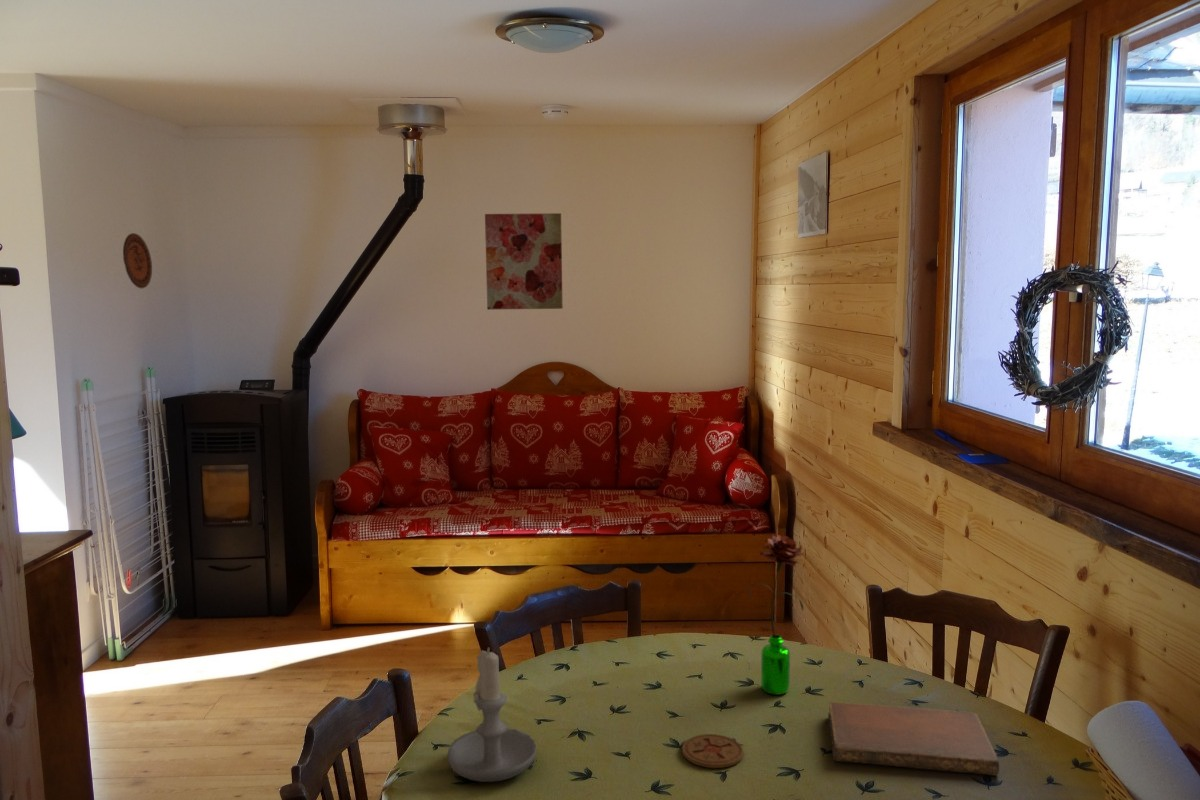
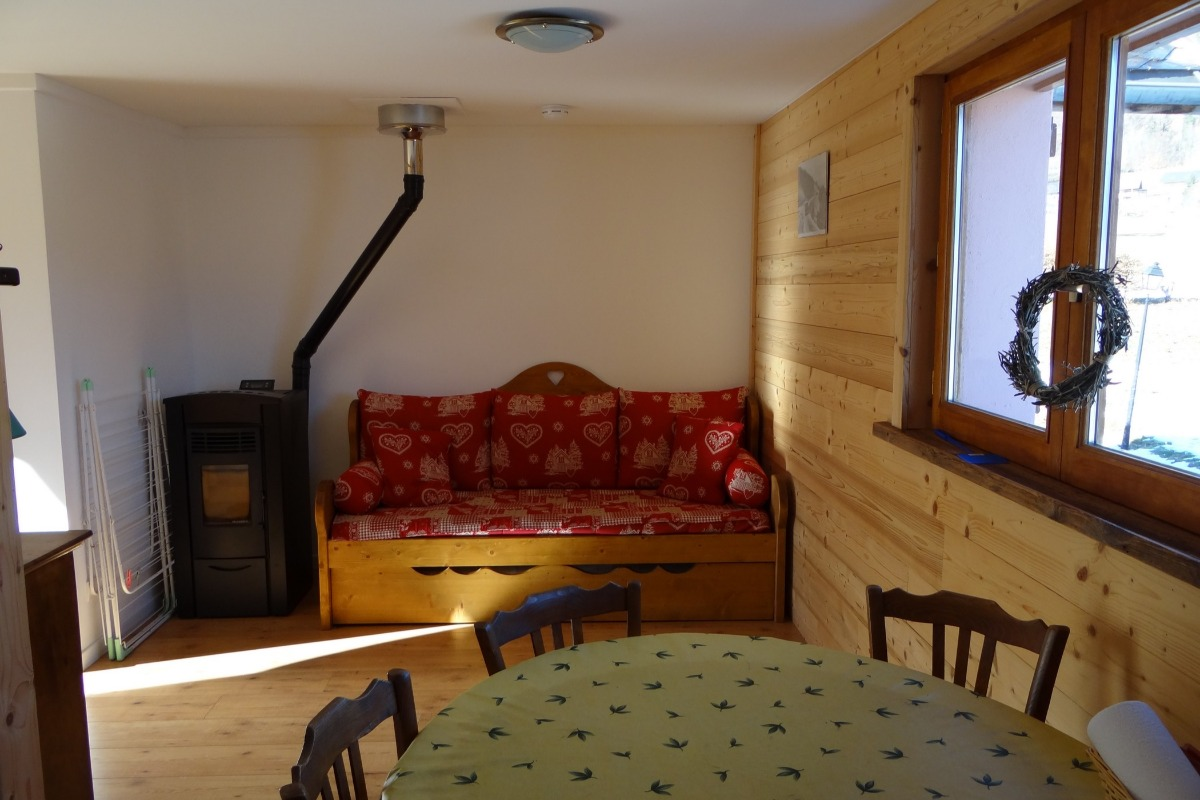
- notebook (907, 736)
- coaster (712, 750)
- wall art (524, 261)
- flower (772, 613)
- decorative plate (136, 261)
- candle (491, 707)
